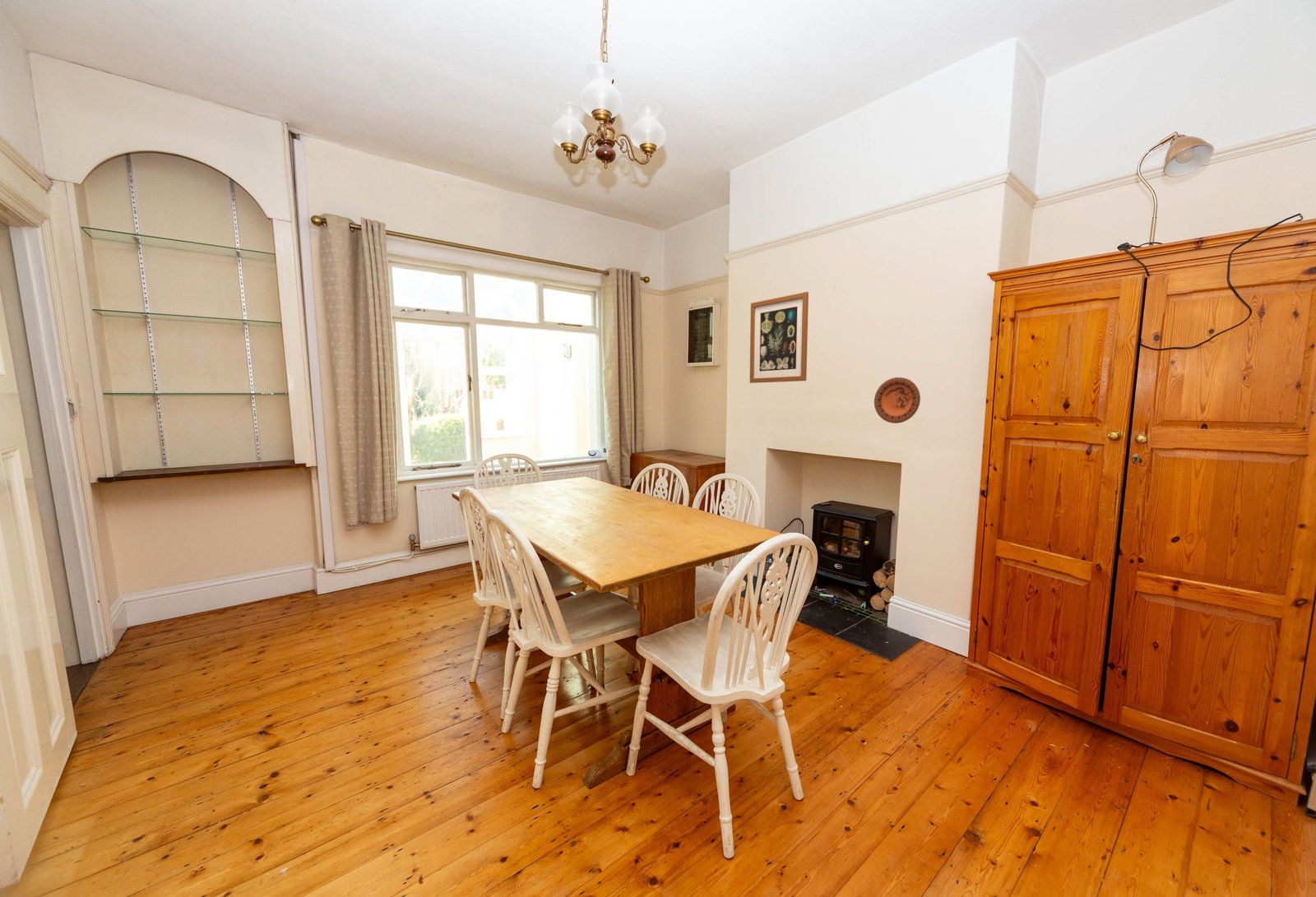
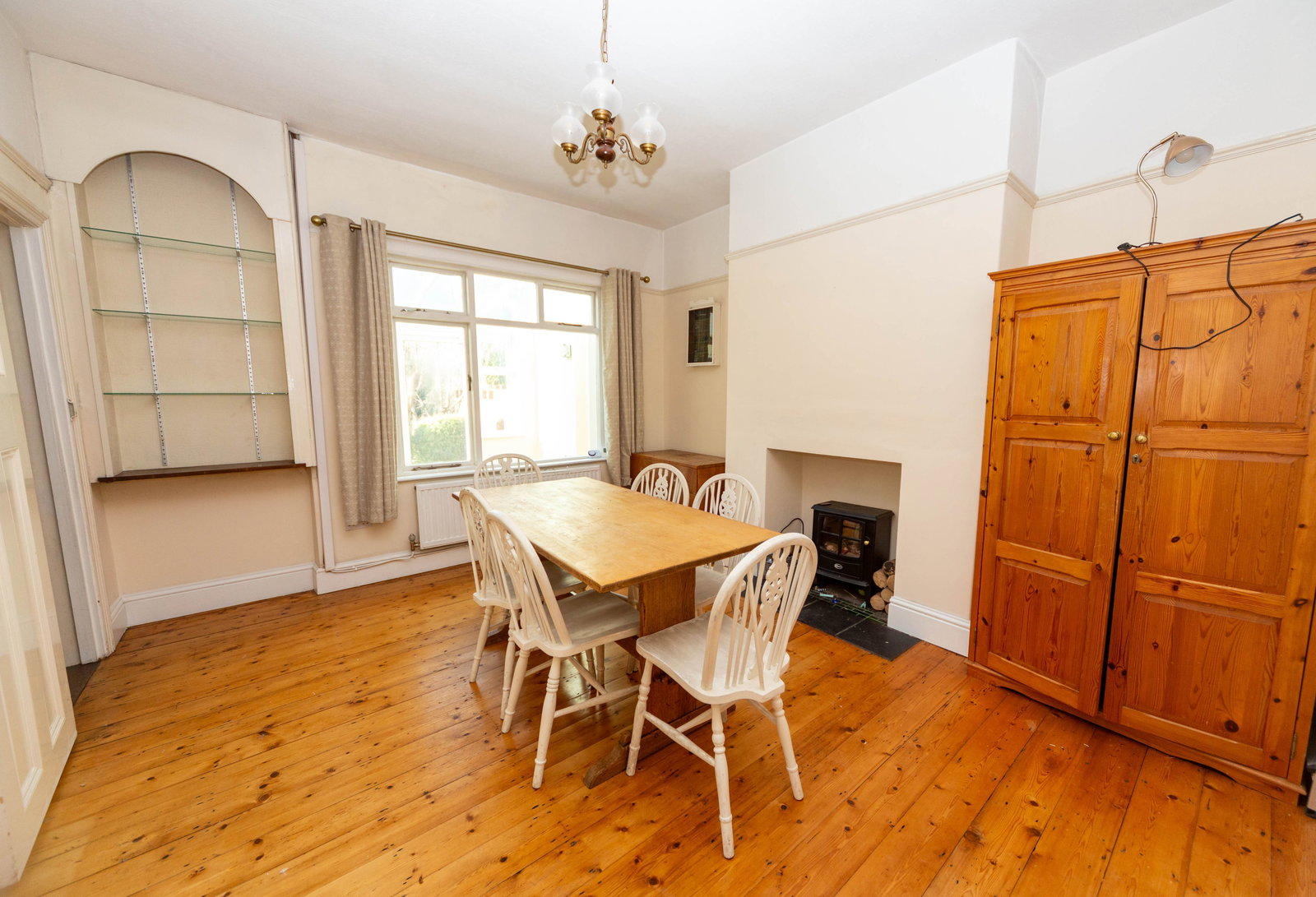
- wall art (777, 340)
- decorative plate (897, 400)
